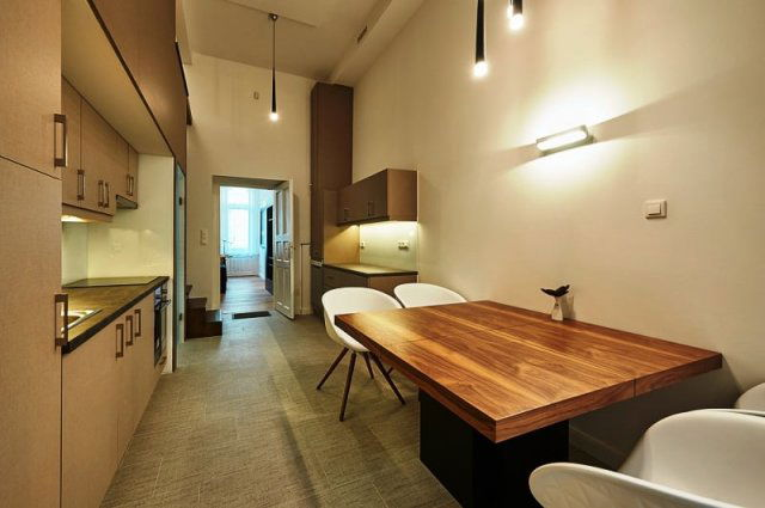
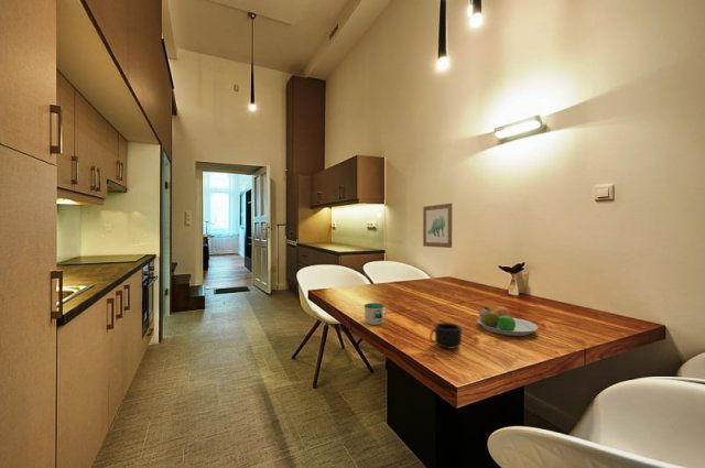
+ fruit bowl (505, 318)
+ mug (376, 313)
+ mug (444, 336)
+ wall art (436, 226)
